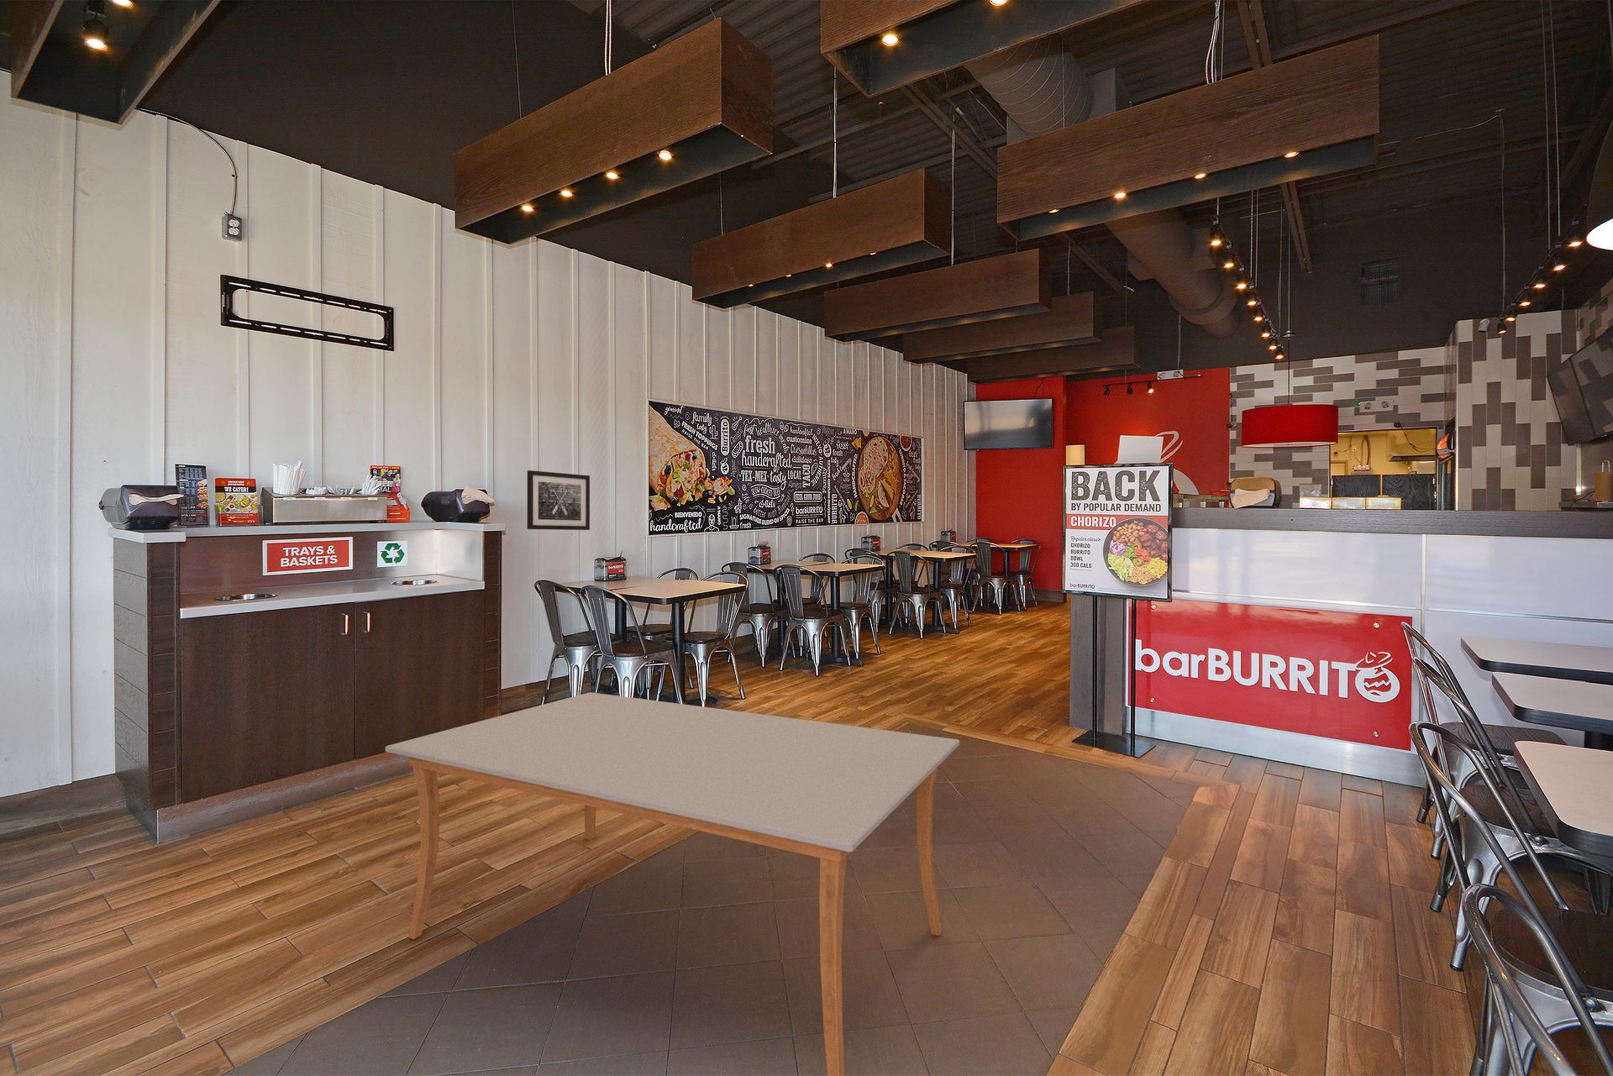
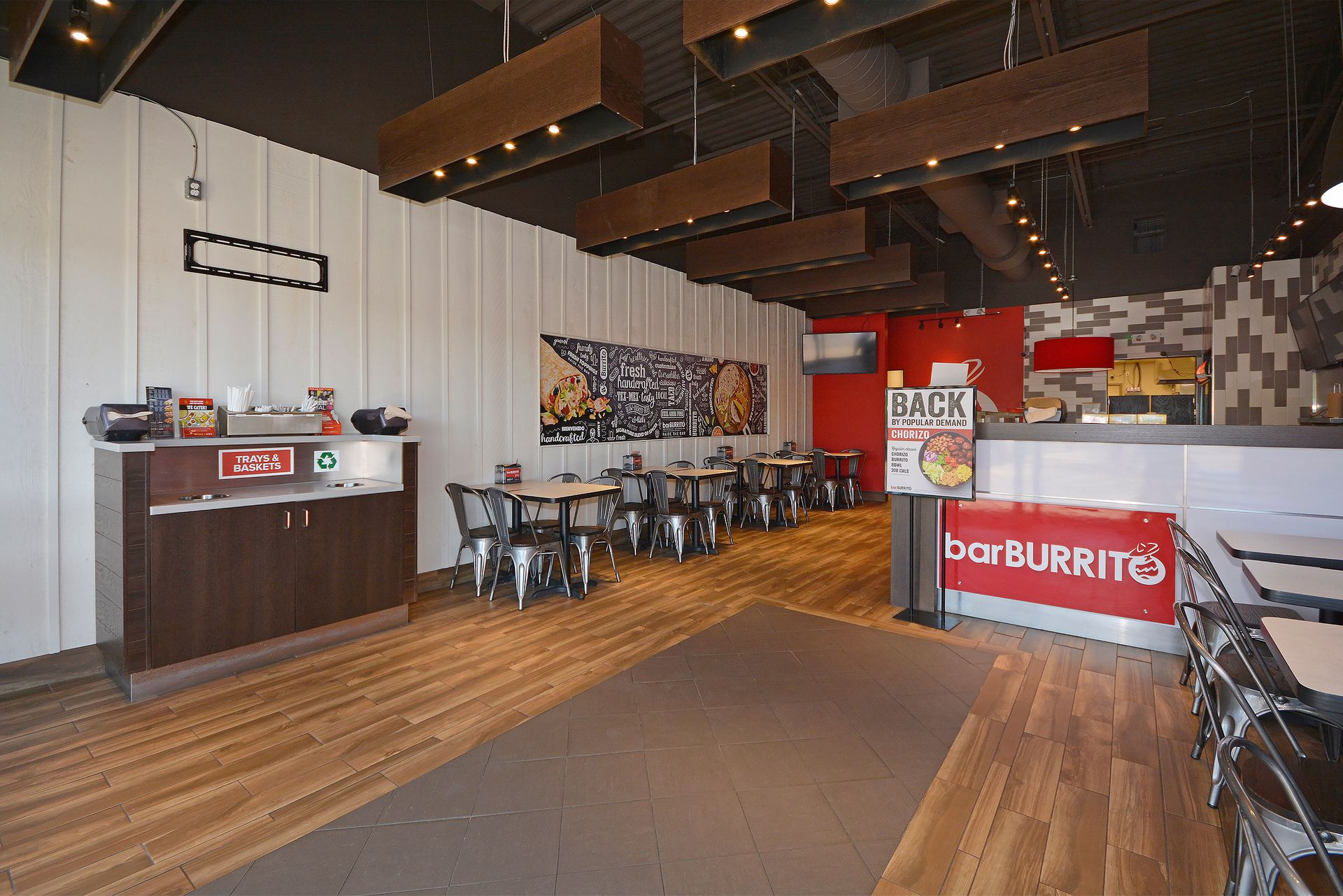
- wall art (560, 501)
- dining table (677, 826)
